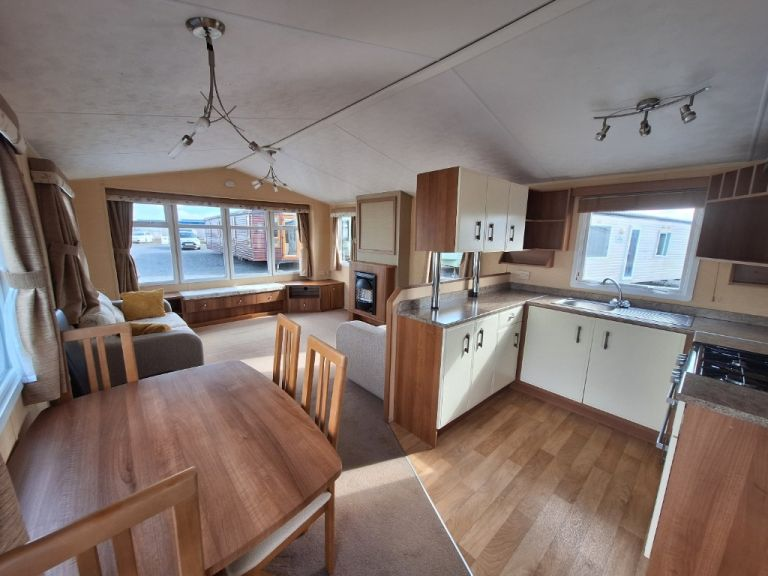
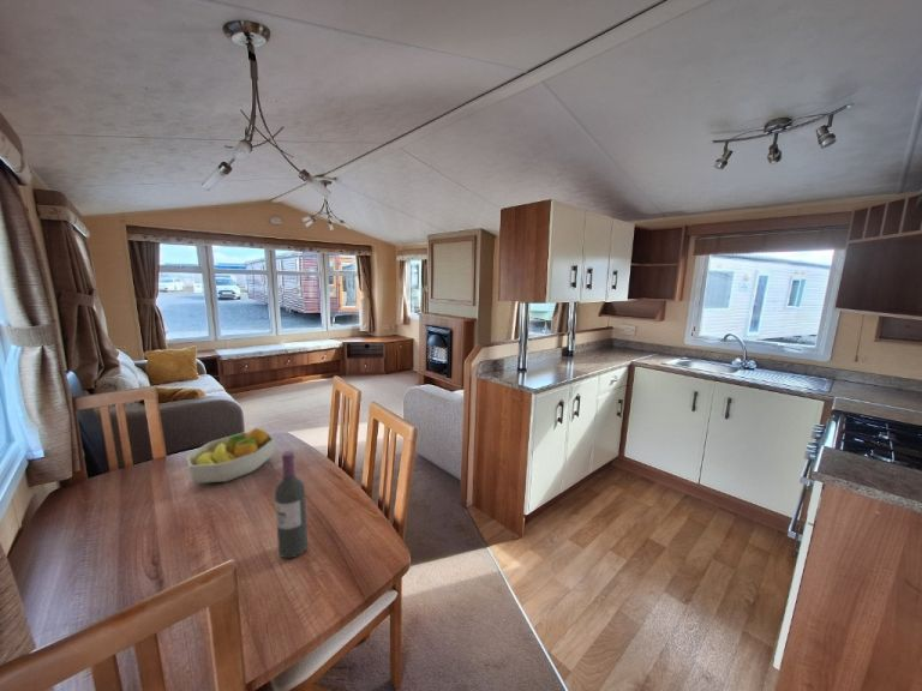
+ wine bottle (291, 503)
+ fruit bowl (233, 452)
